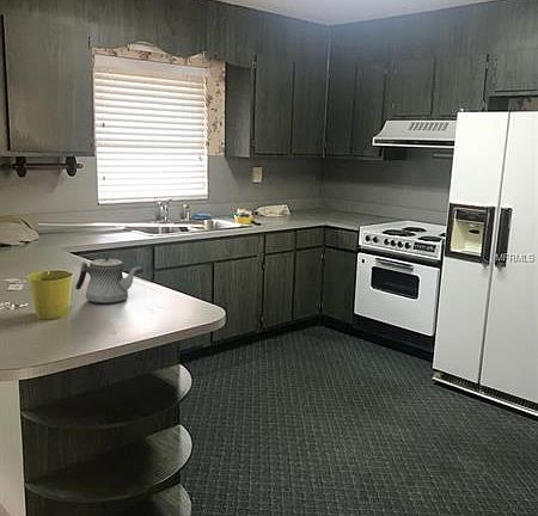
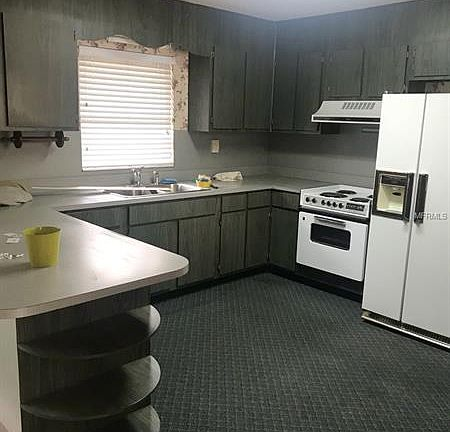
- teapot (108, 278)
